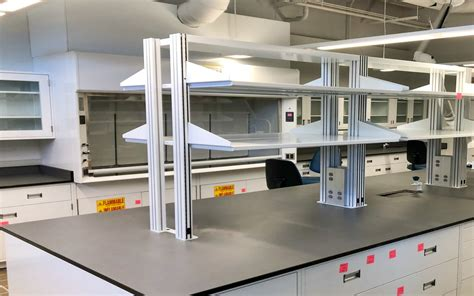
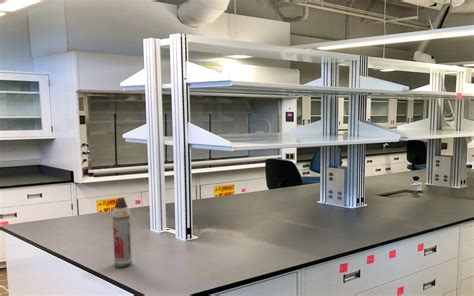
+ spray bottle (122, 231)
